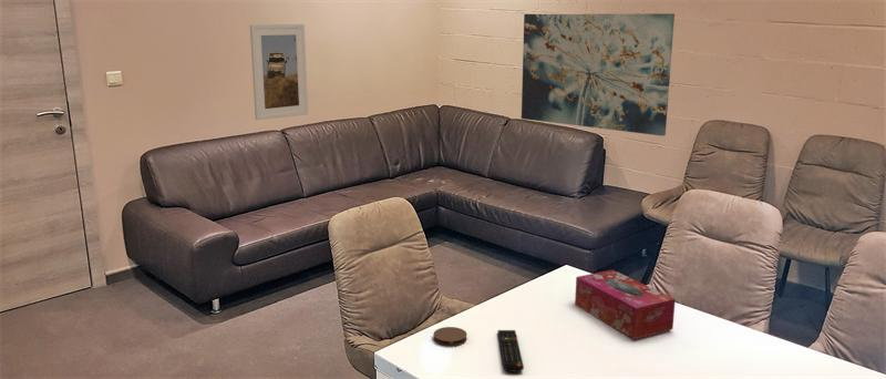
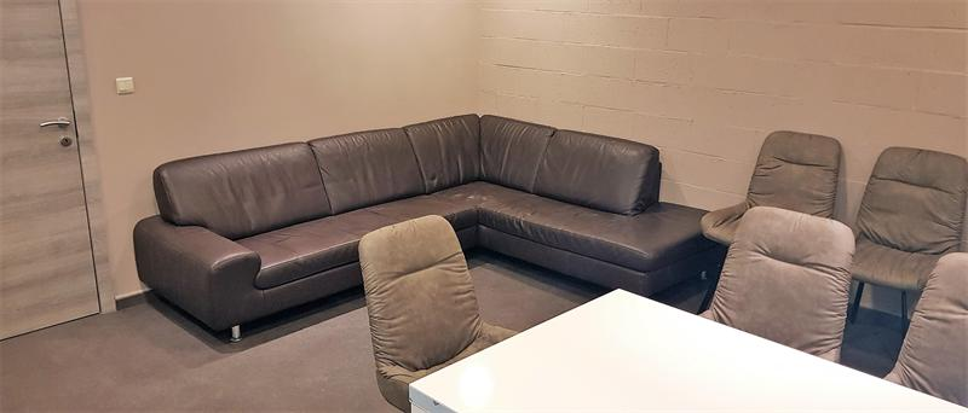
- remote control (509, 349)
- wall art (590, 71)
- coaster (450, 336)
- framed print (279, 71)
- tissue box (622, 301)
